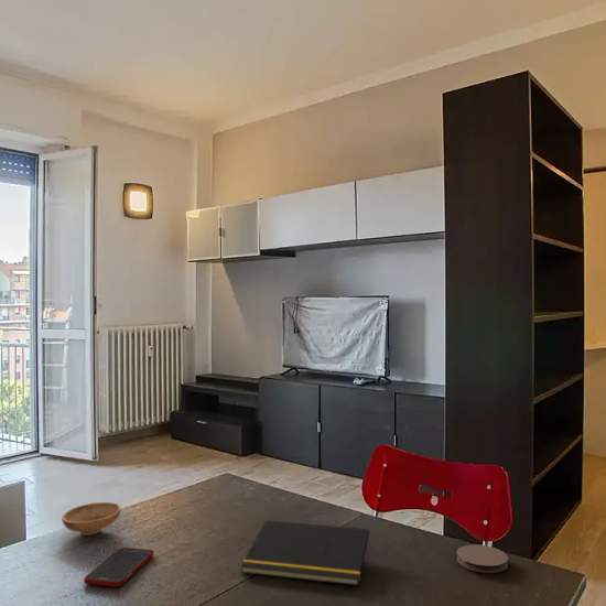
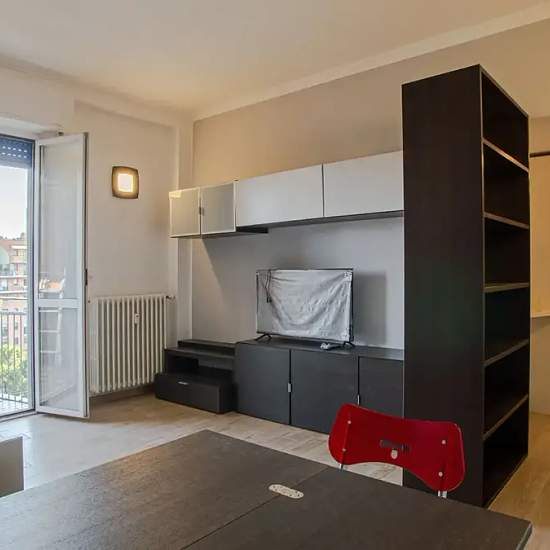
- notepad (307, 550)
- cell phone (120, 565)
- coaster (481, 558)
- bowl (91, 521)
